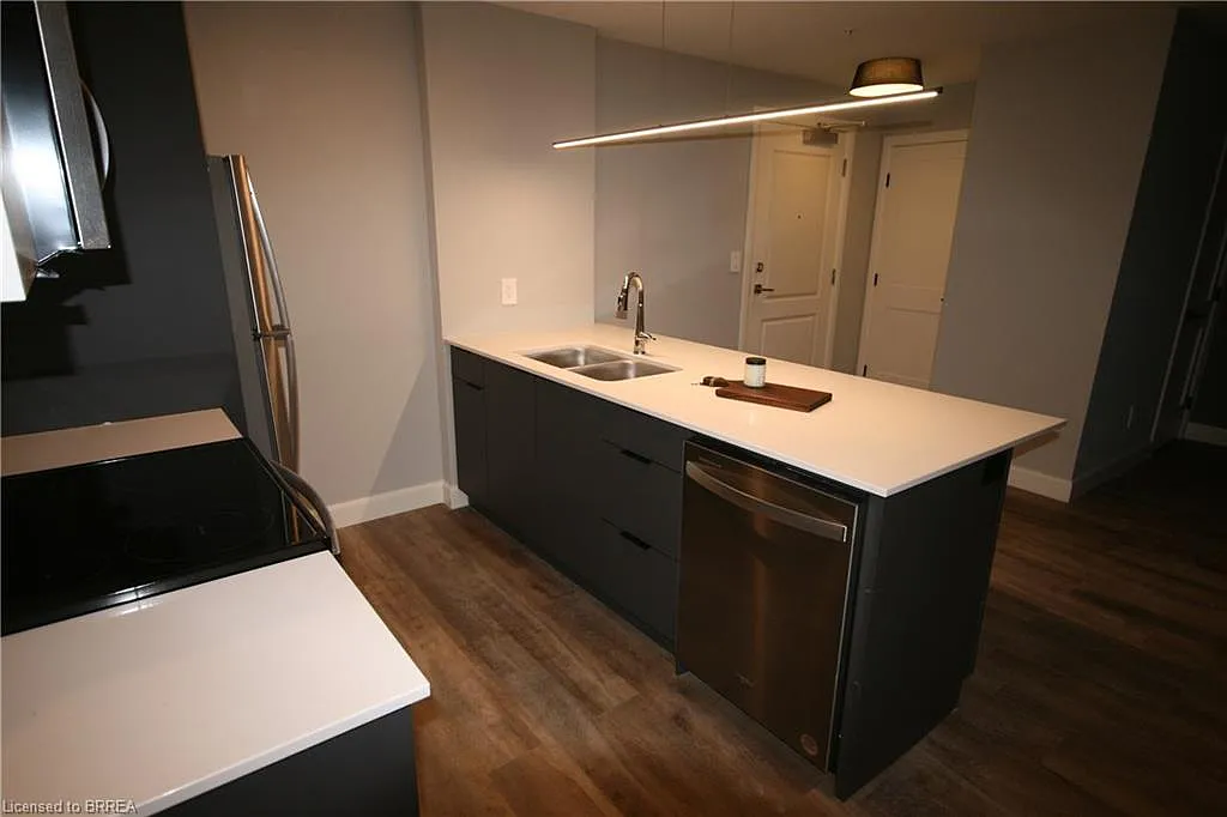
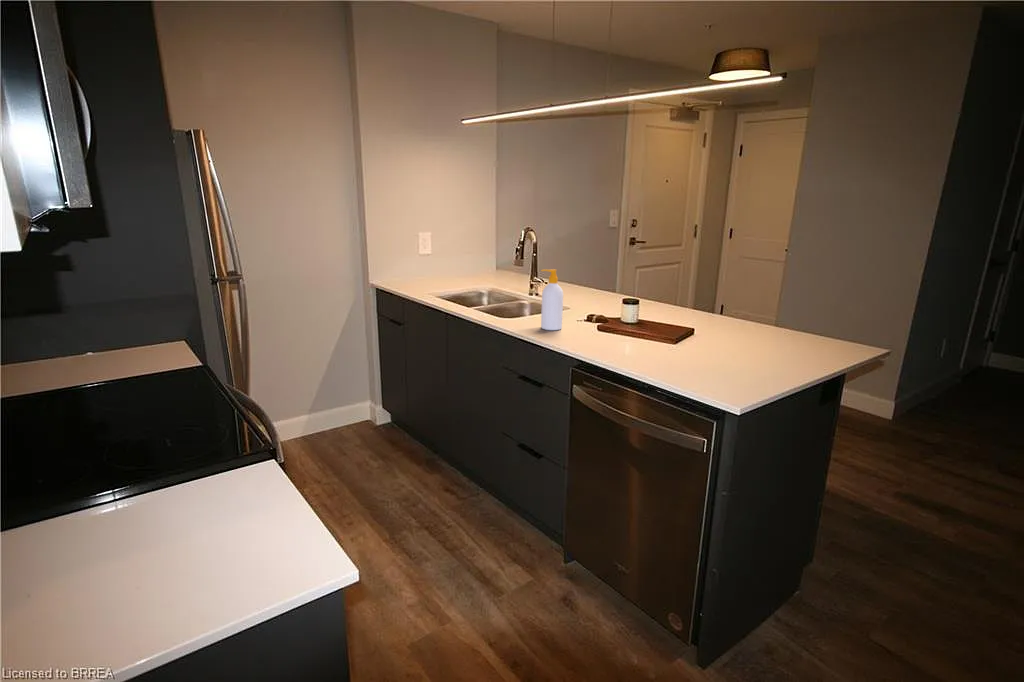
+ soap bottle (551, 299)
